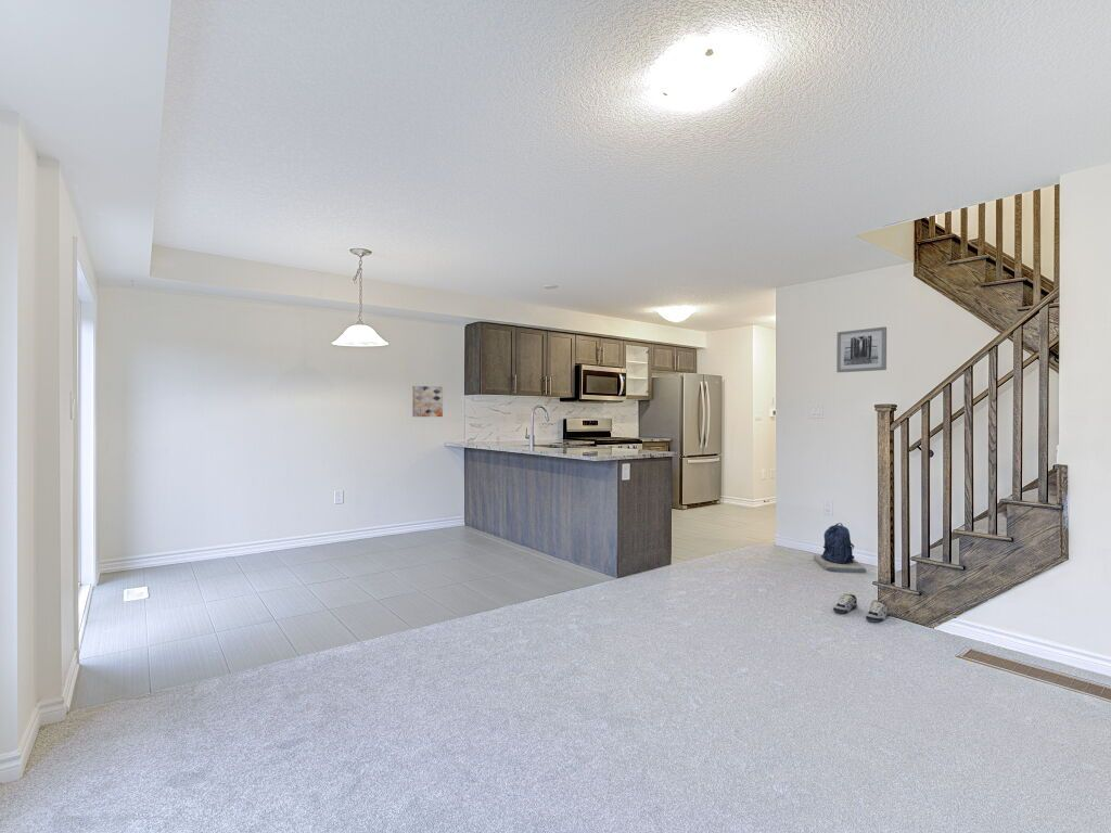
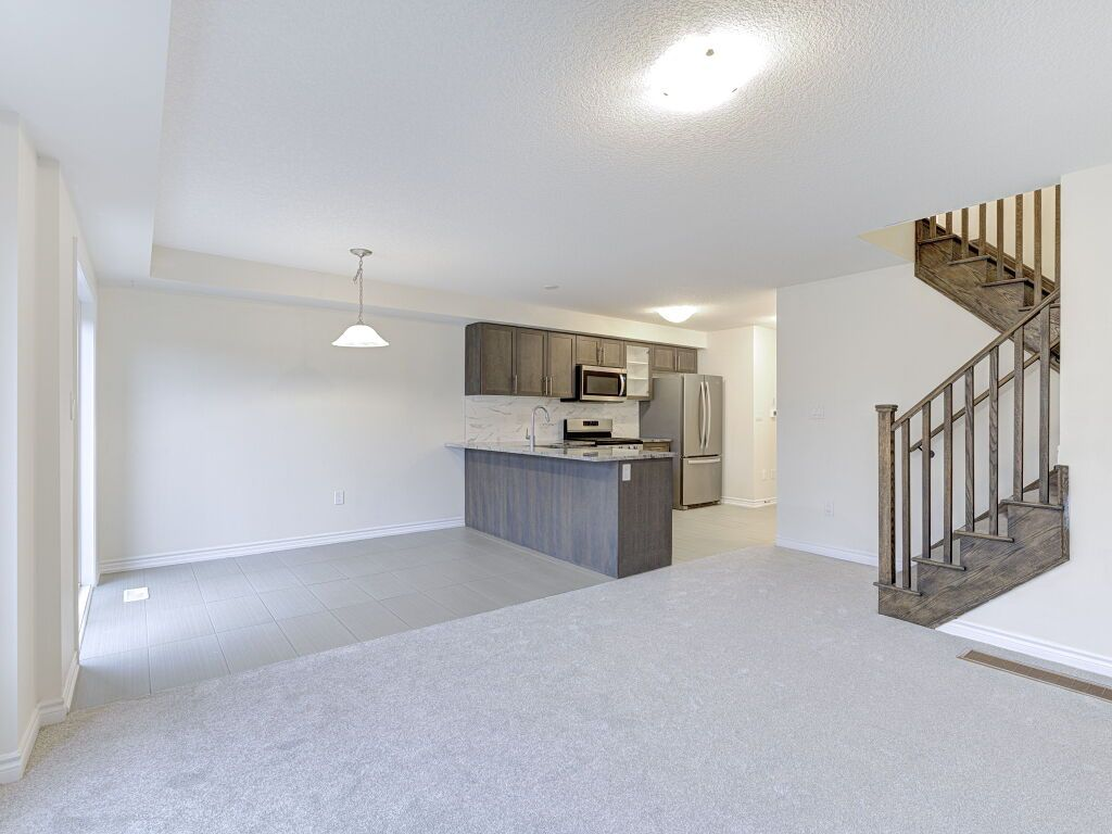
- wall art (427, 401)
- backpack (838, 544)
- shoe (856, 605)
- wall art (860, 350)
